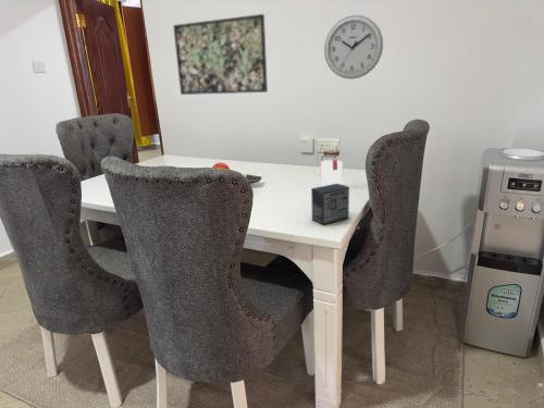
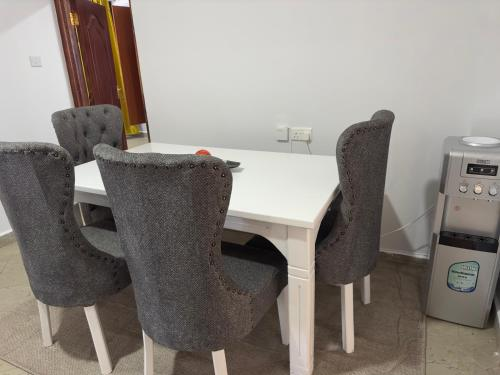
- wall clock (351, 47)
- small box (330, 202)
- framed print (219, 58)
- jar (331, 170)
